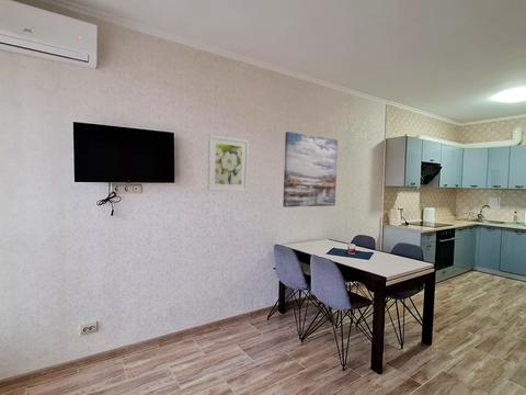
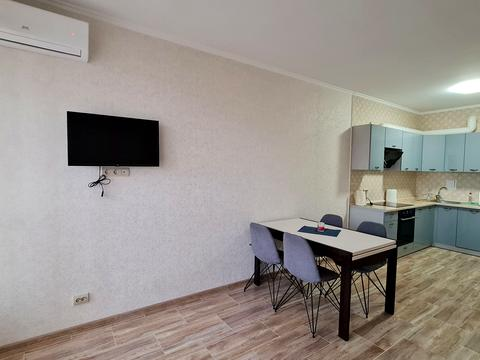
- wall art (311, 171)
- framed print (228, 165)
